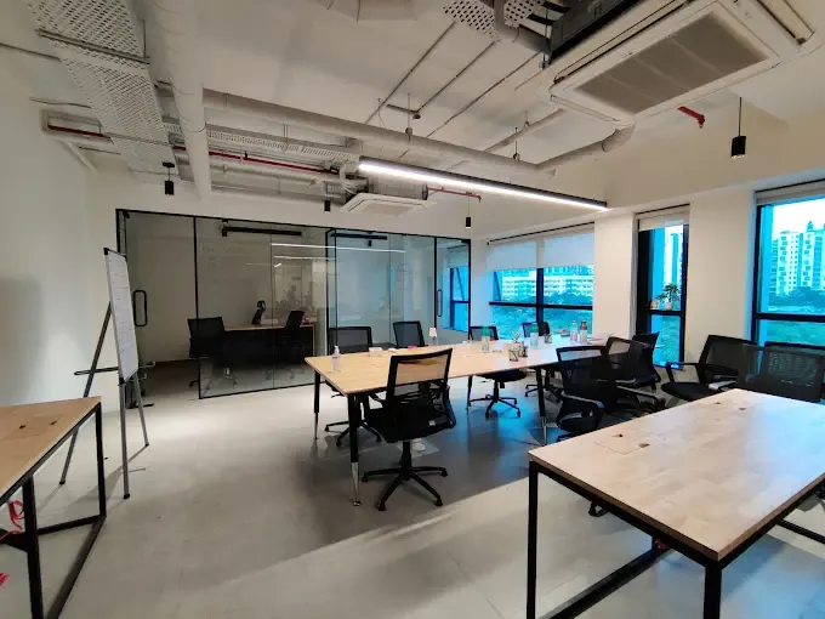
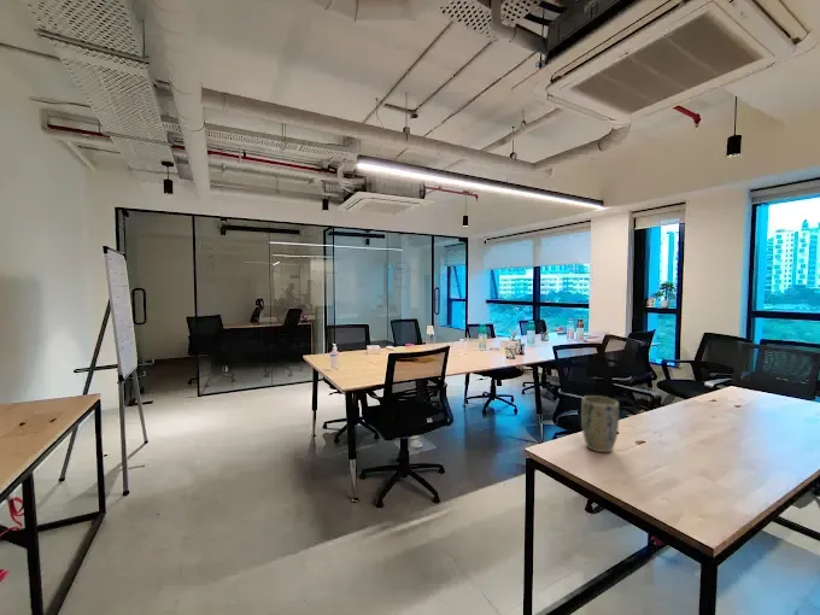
+ plant pot (598, 423)
